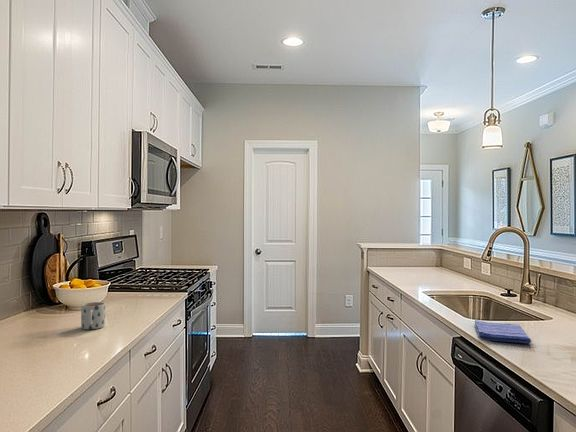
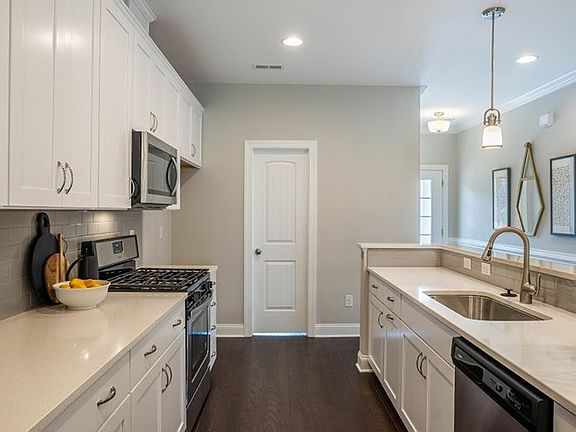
- dish towel (500, 330)
- mug (92, 316)
